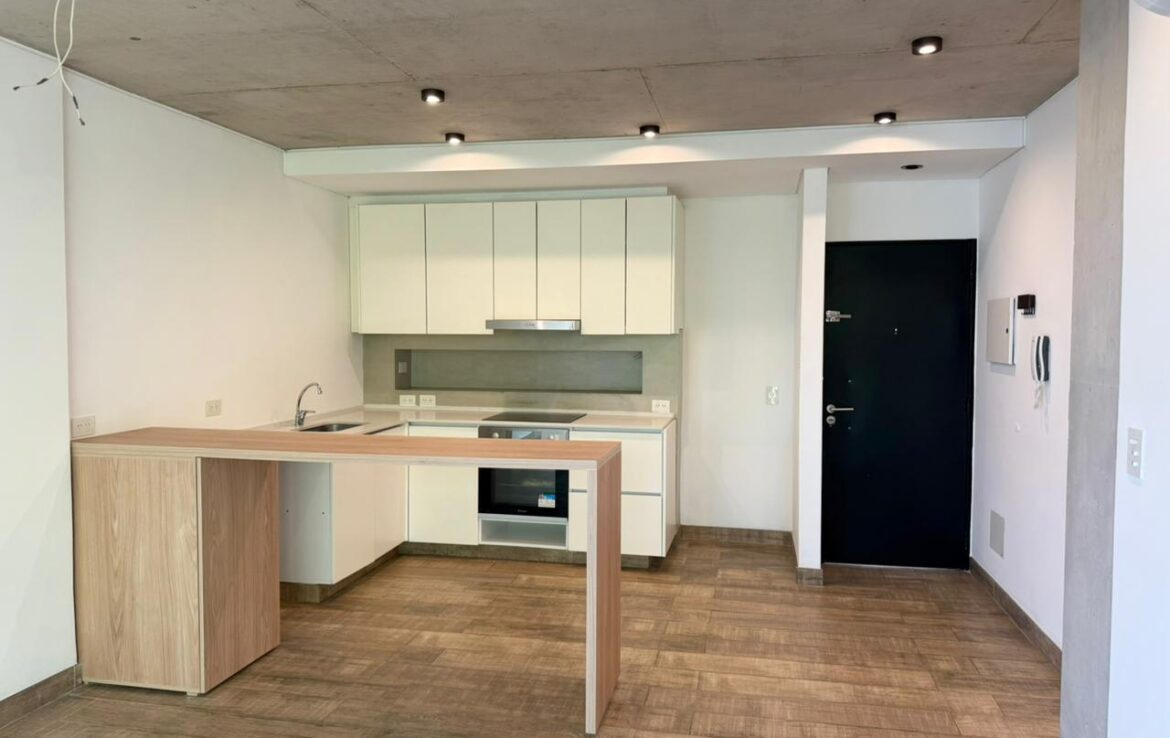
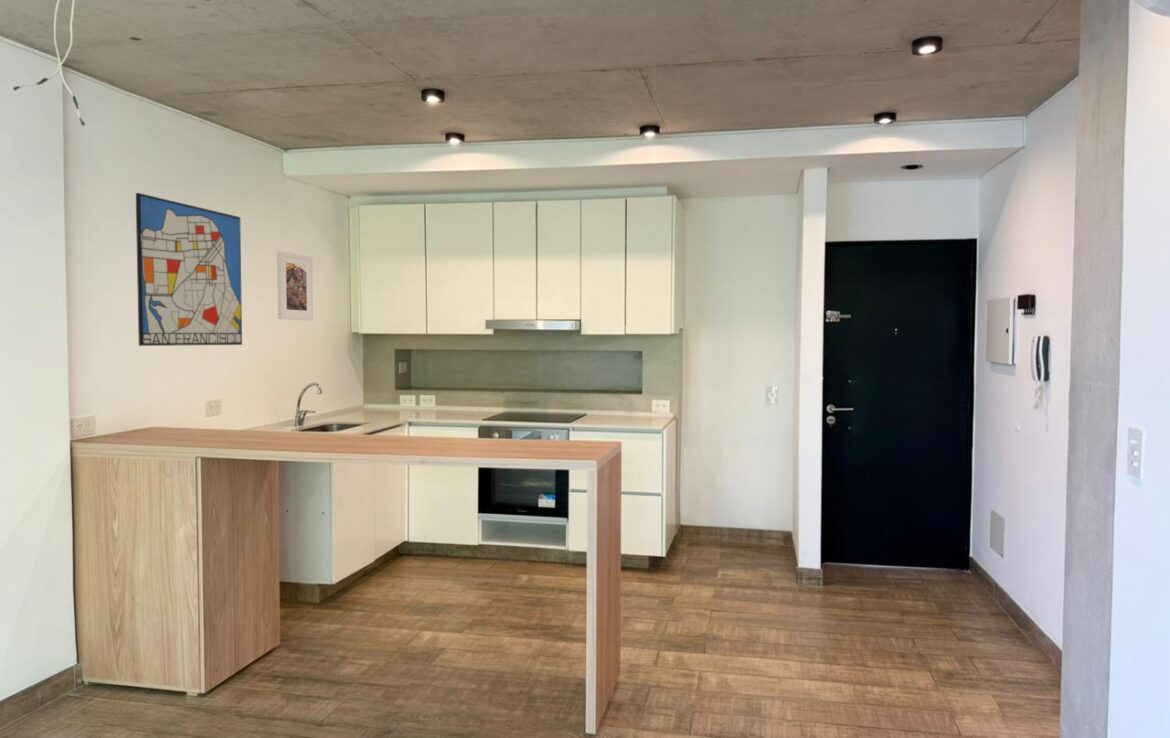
+ wall art (194, 275)
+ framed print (295, 287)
